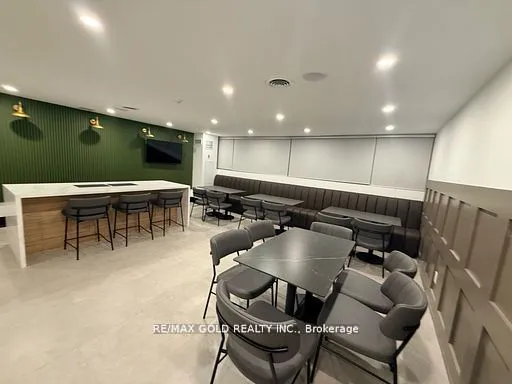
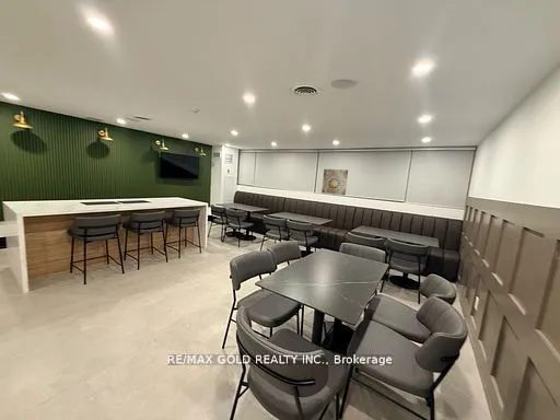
+ wall art (334, 182)
